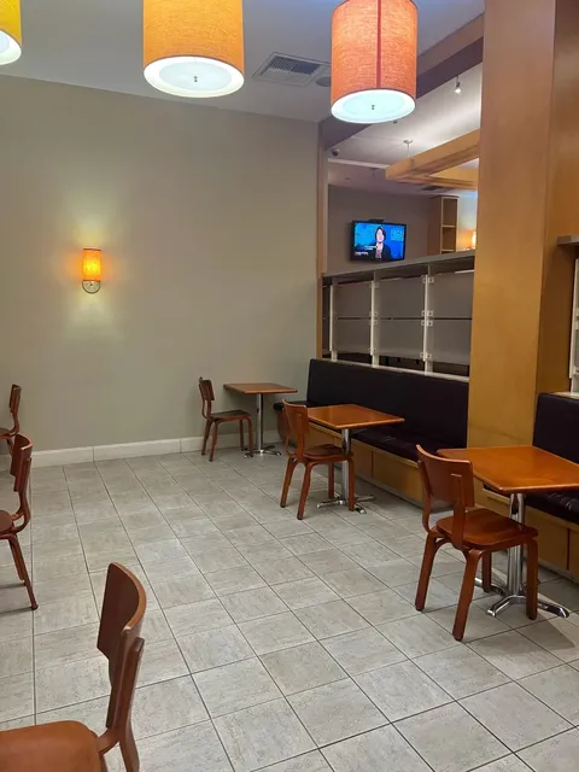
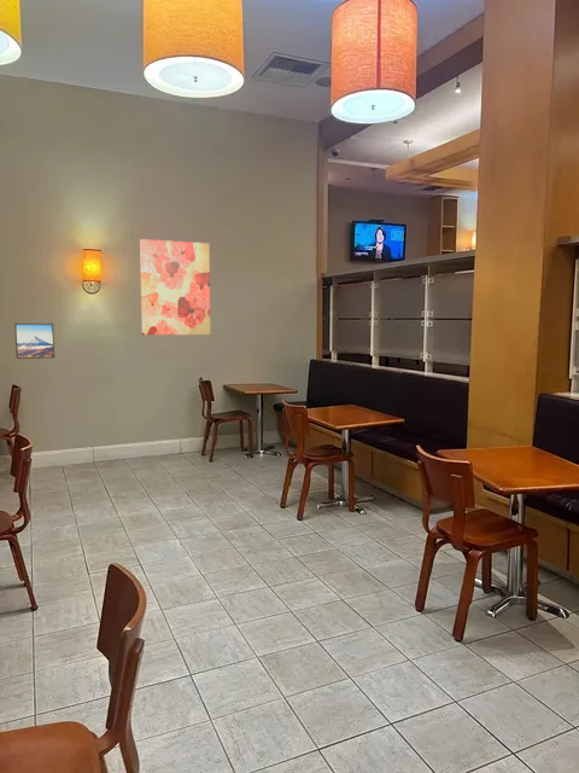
+ wall art (175, 287)
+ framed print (35, 341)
